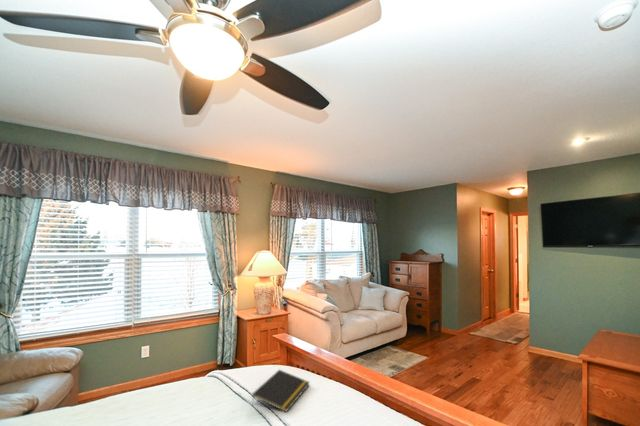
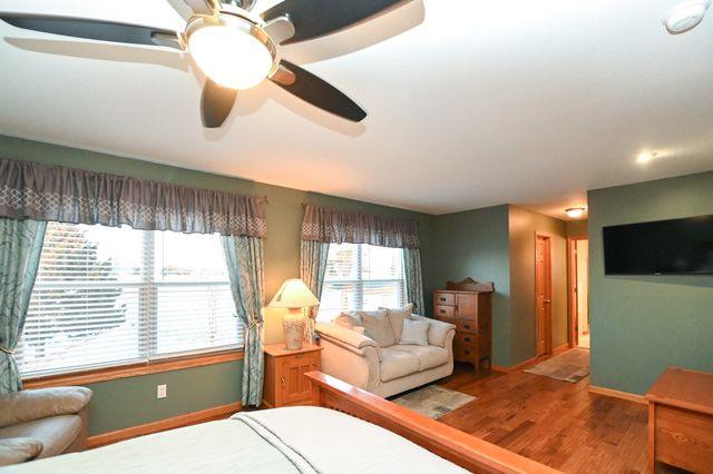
- notepad (282, 388)
